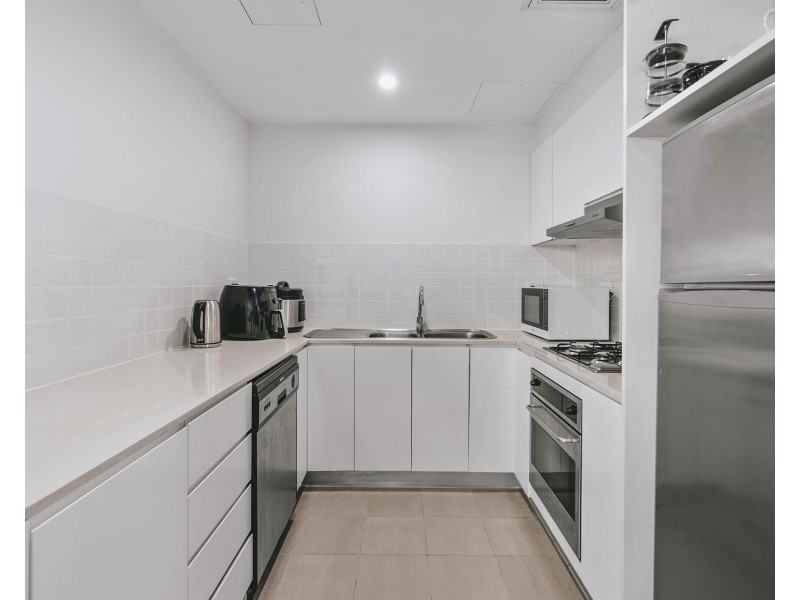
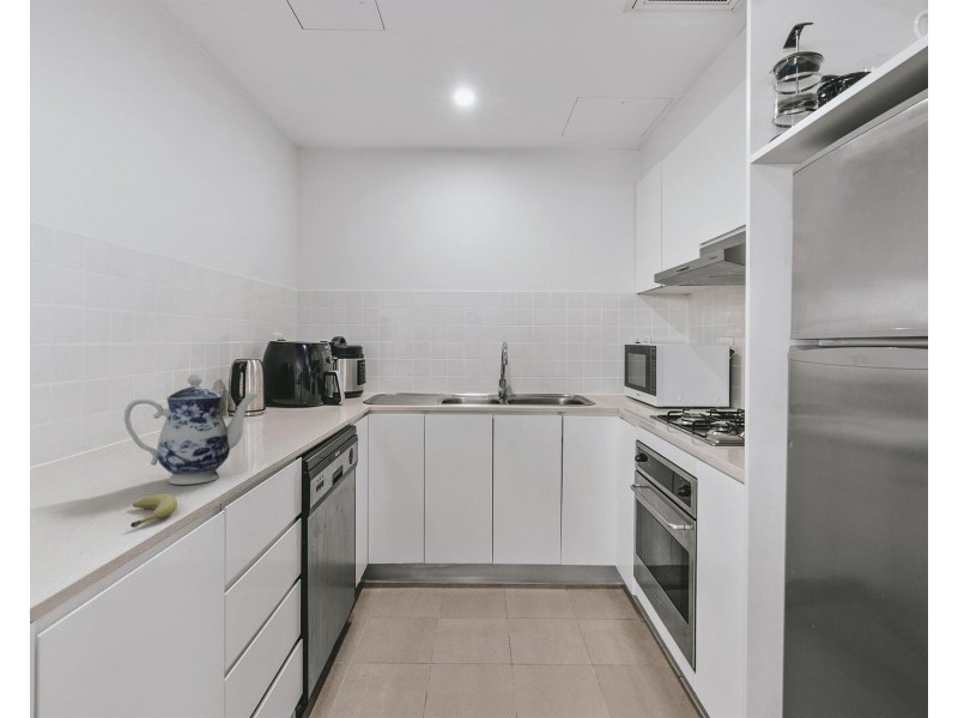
+ fruit (153, 506)
+ teapot (194, 426)
